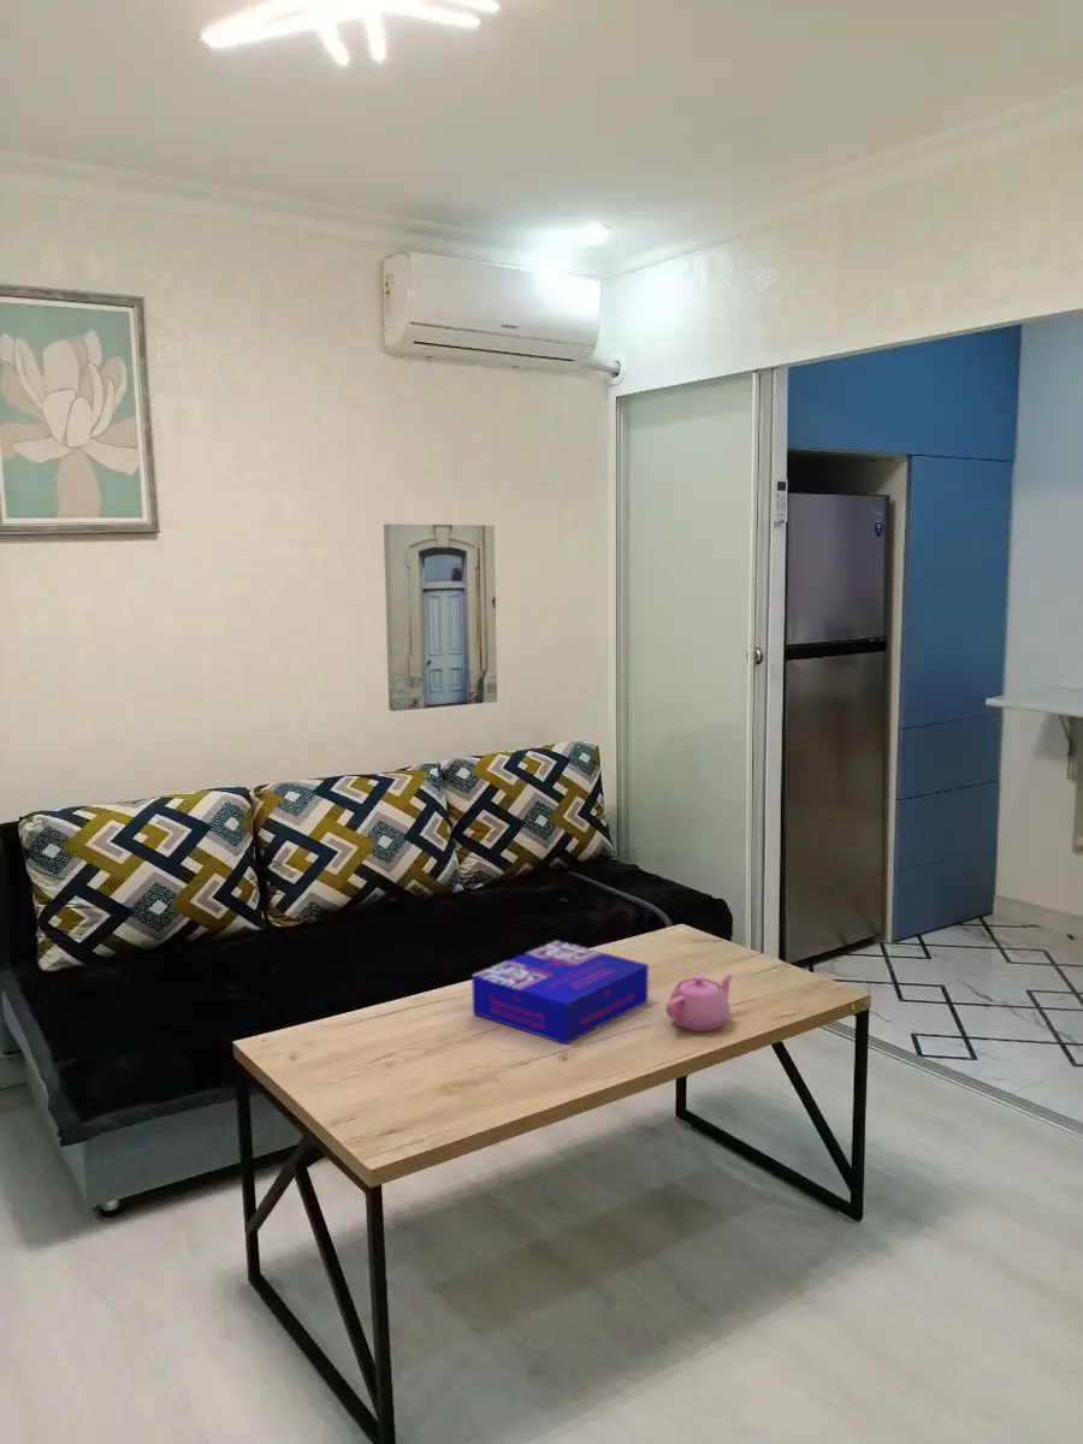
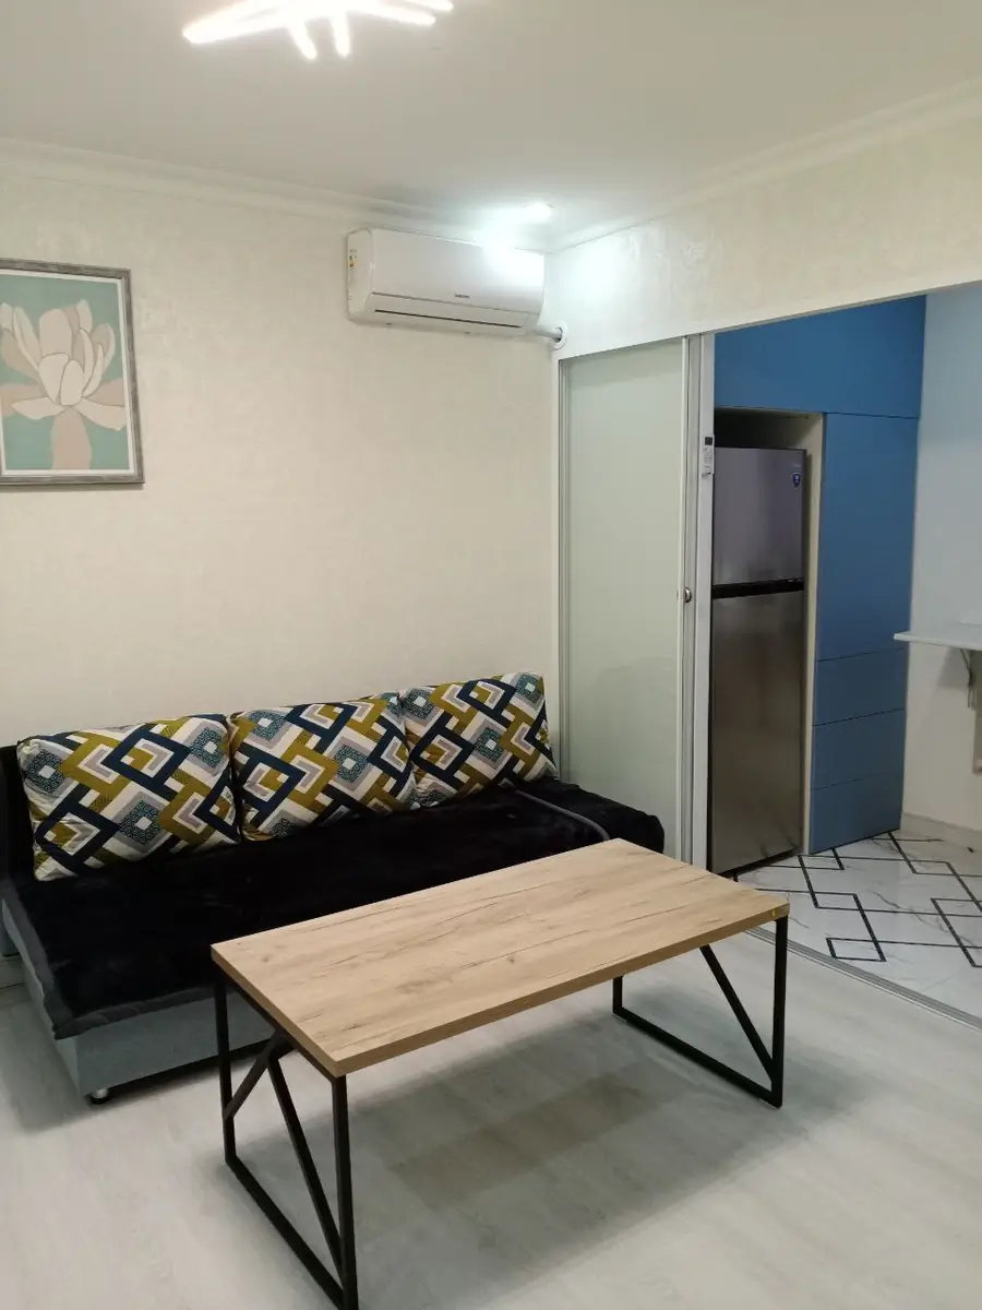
- teapot (700, 999)
- wall art (442, 616)
- board game (561, 988)
